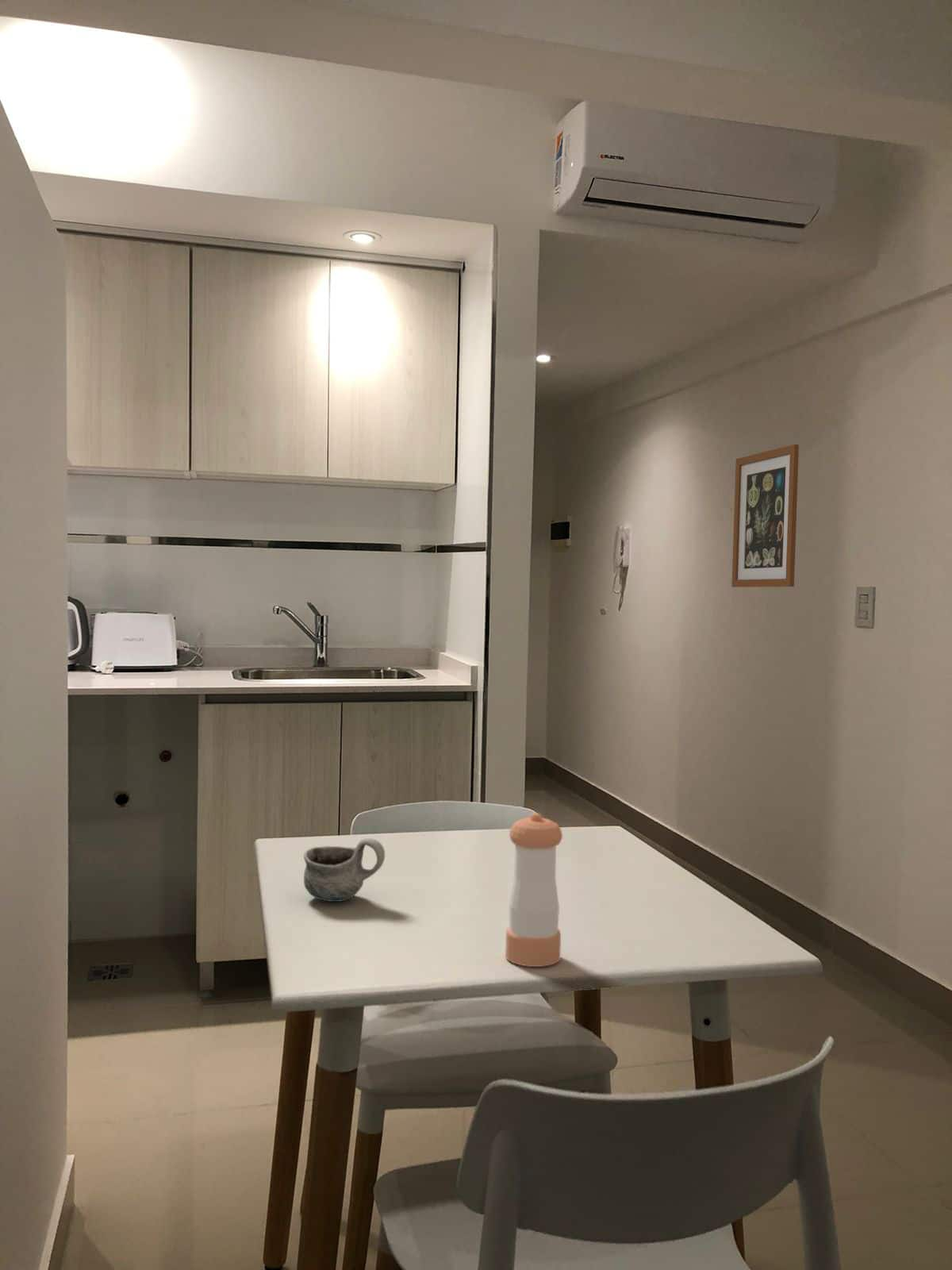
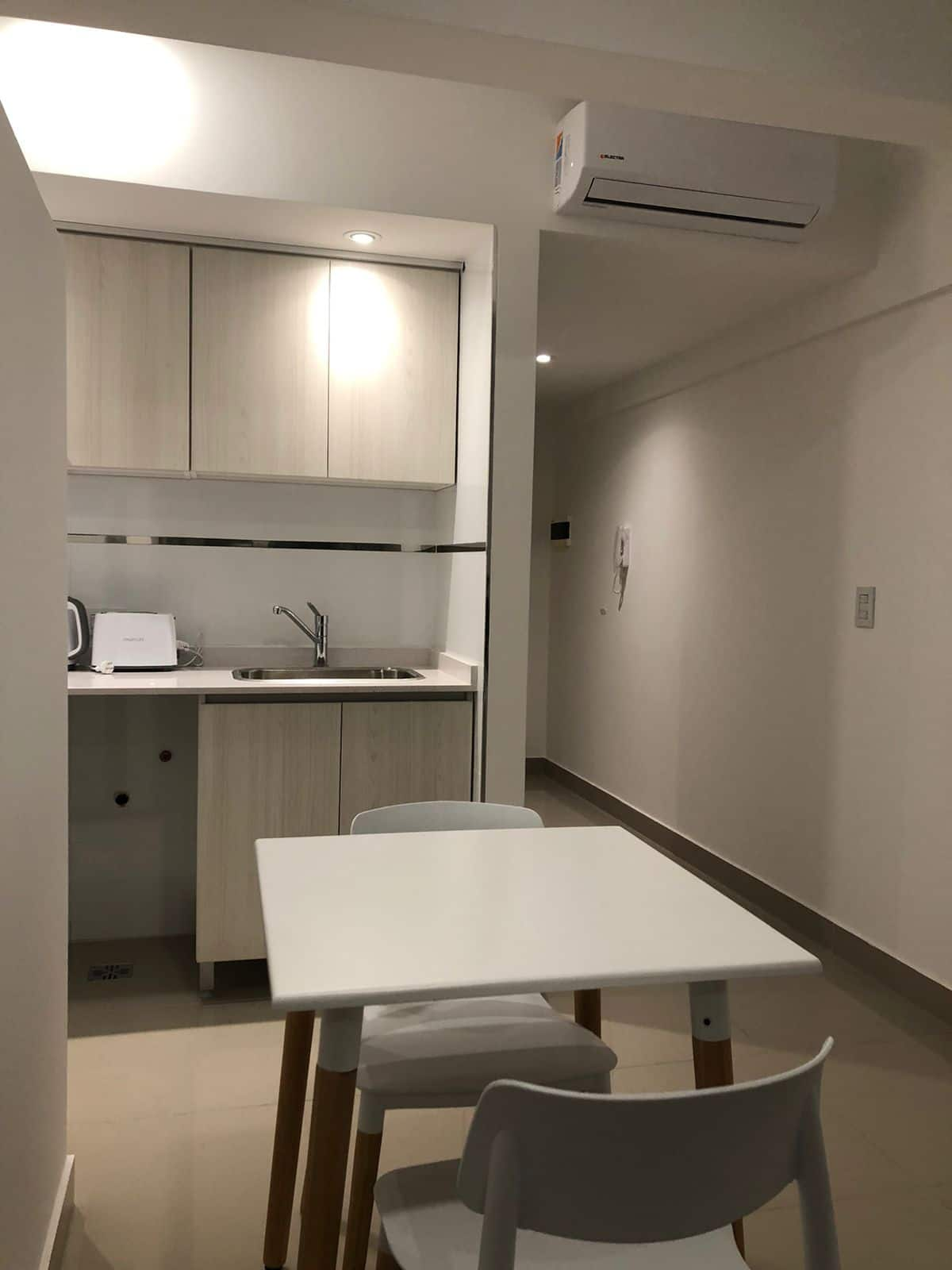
- mug (344, 867)
- pepper shaker (534, 885)
- wall art (763, 519)
